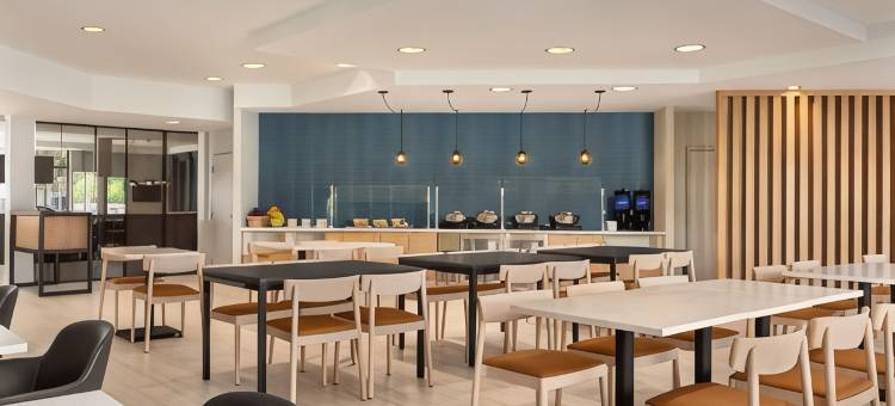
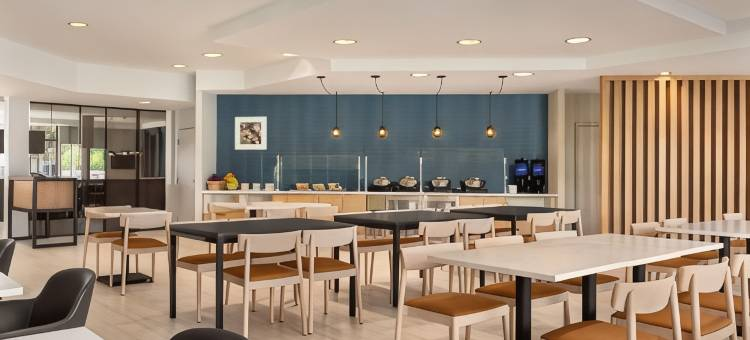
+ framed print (250, 133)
